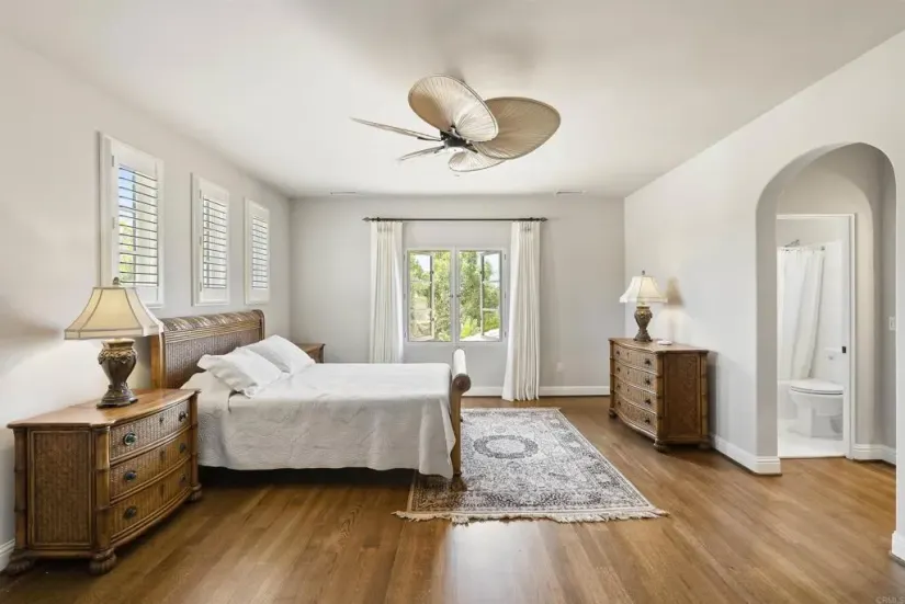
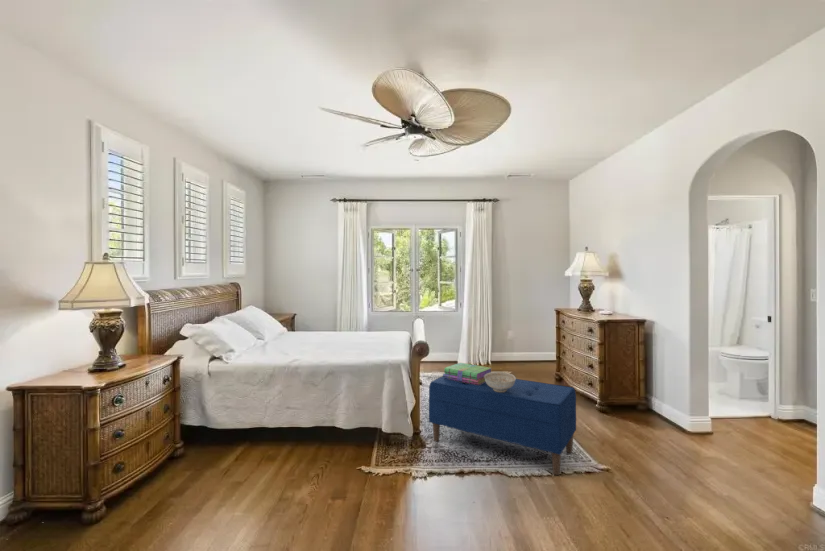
+ bench (500, 415)
+ decorative bowl (499, 383)
+ stack of books (468, 373)
